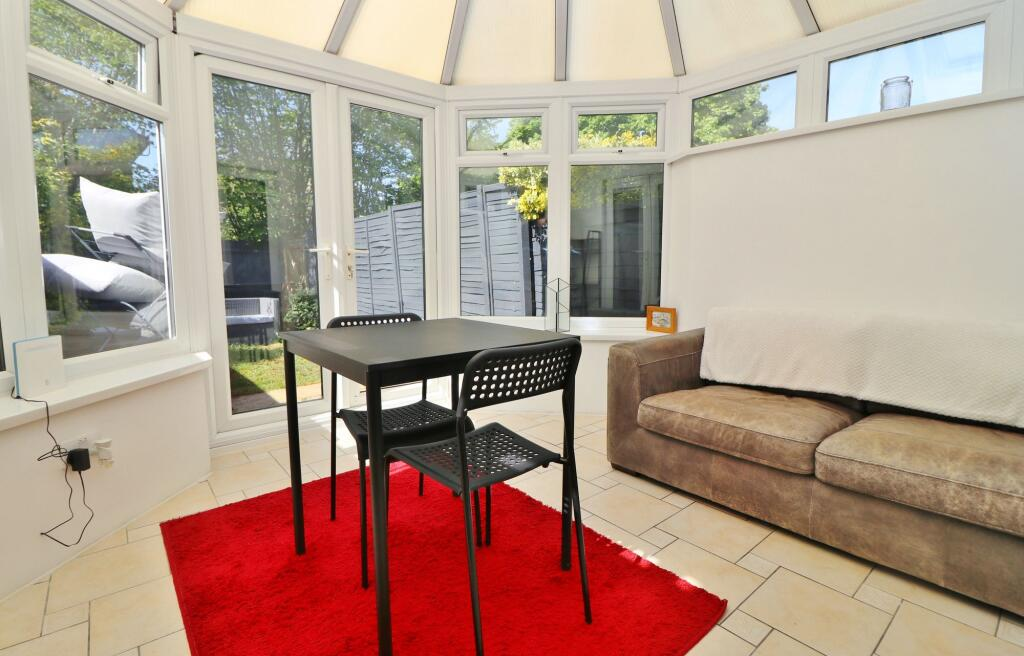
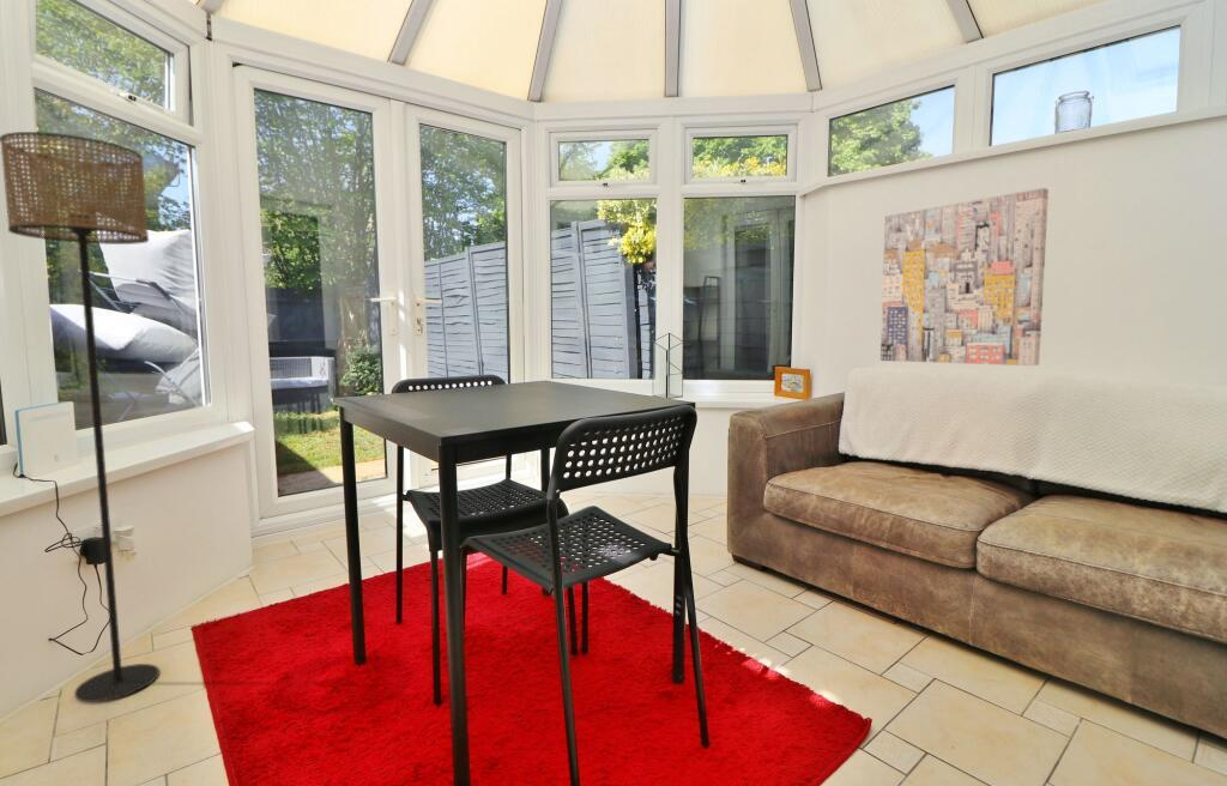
+ wall art (955, 284)
+ floor lamp (97, 425)
